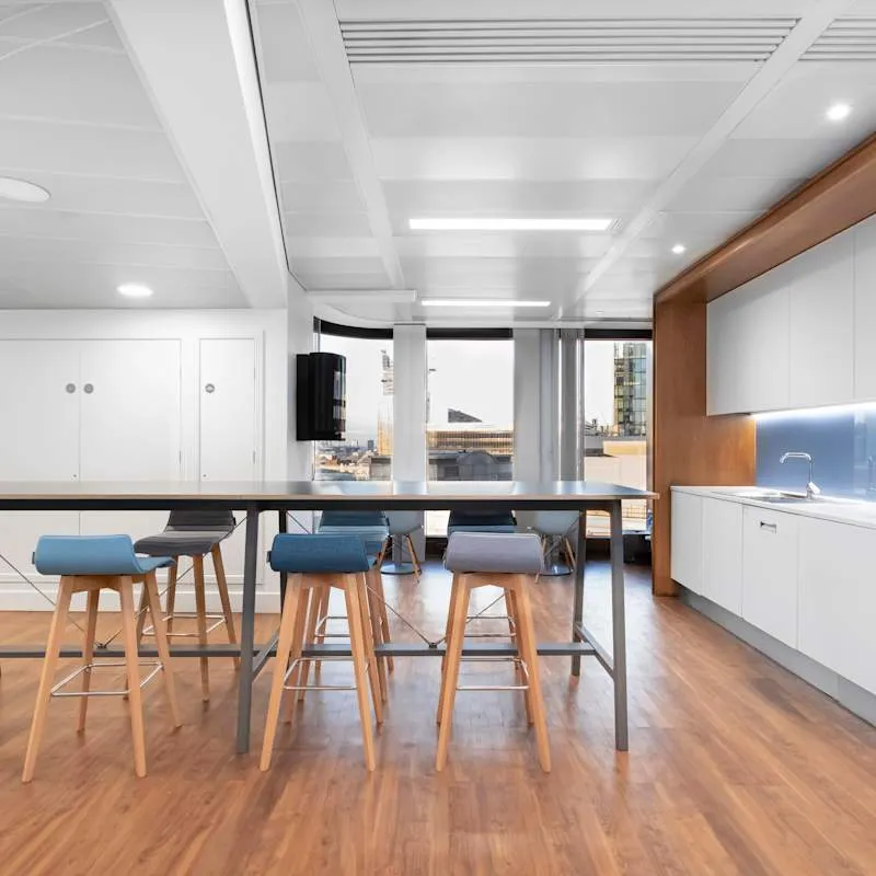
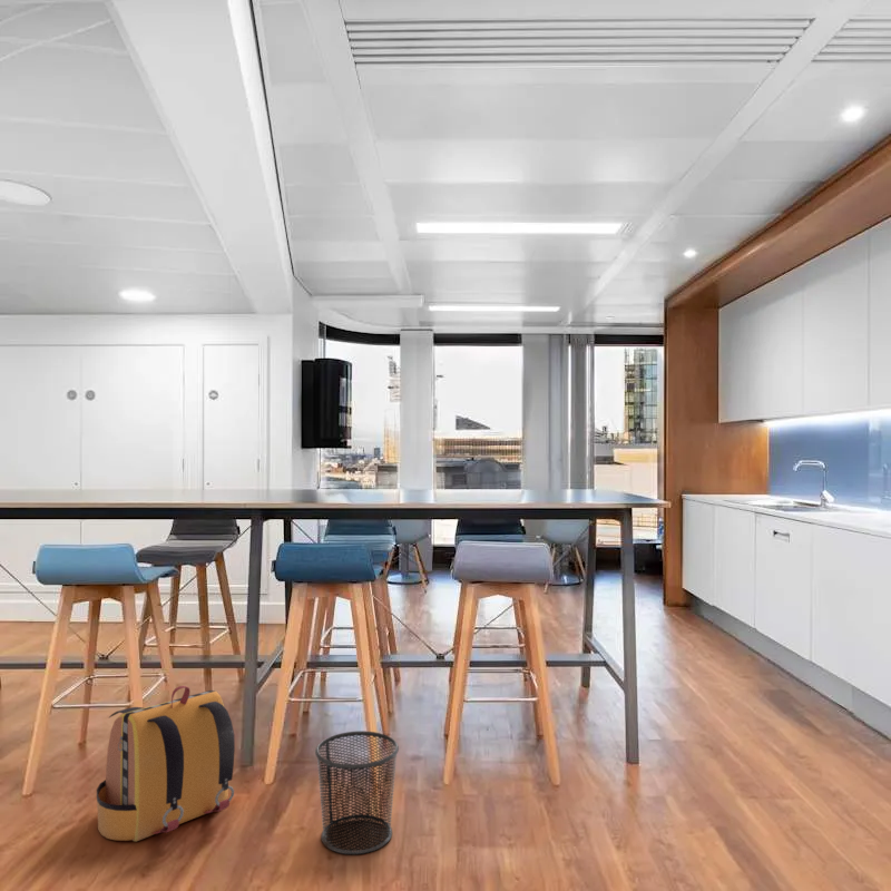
+ backpack (169, 747)
+ waste bin (356, 791)
